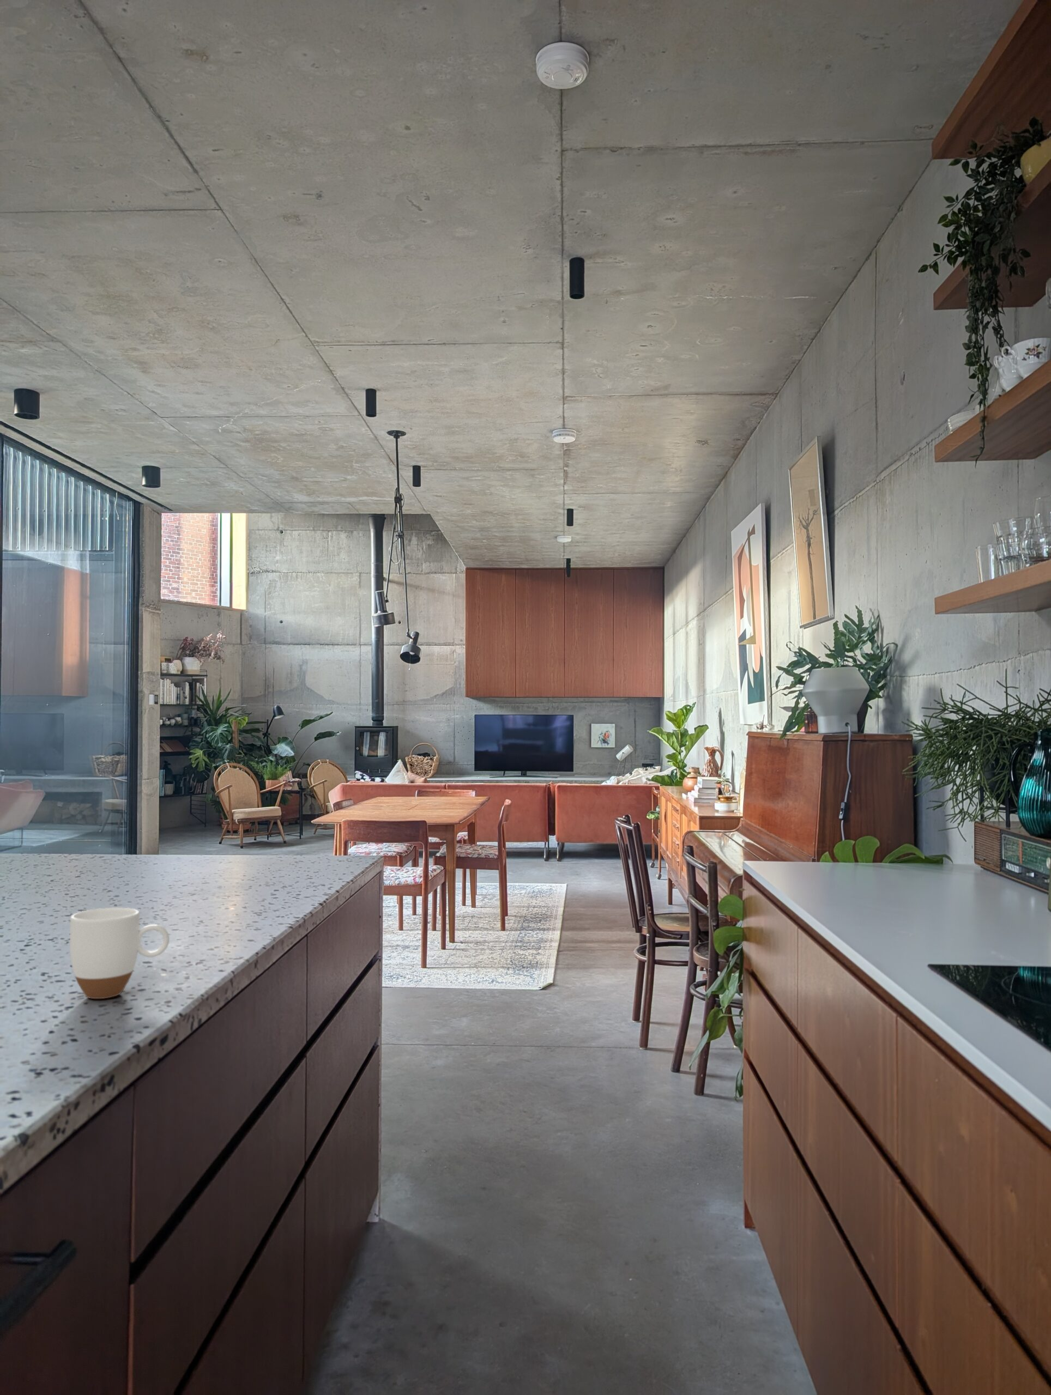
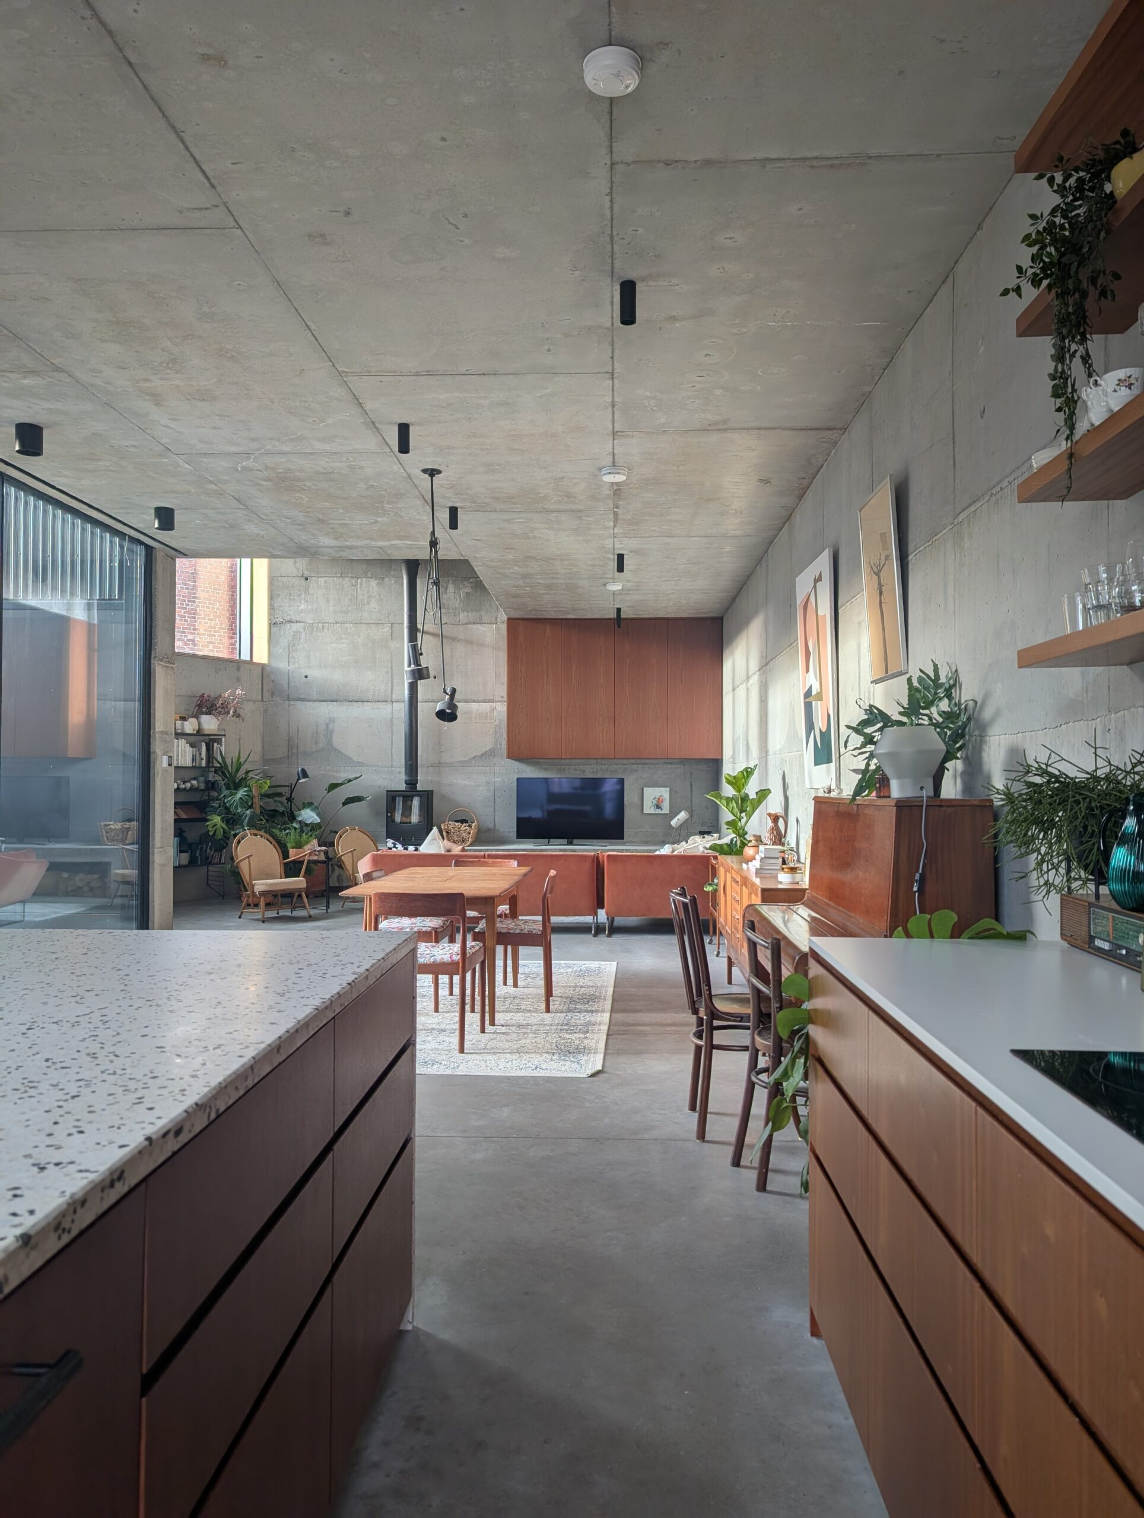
- mug (120, 952)
